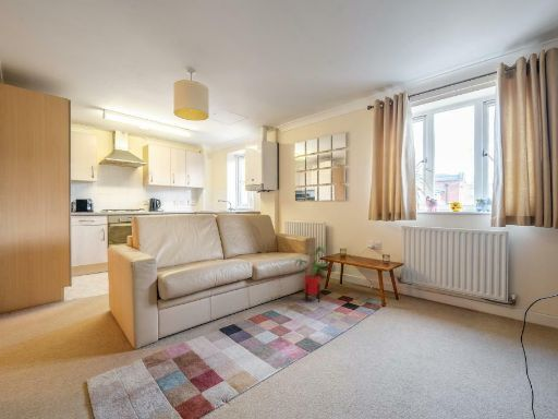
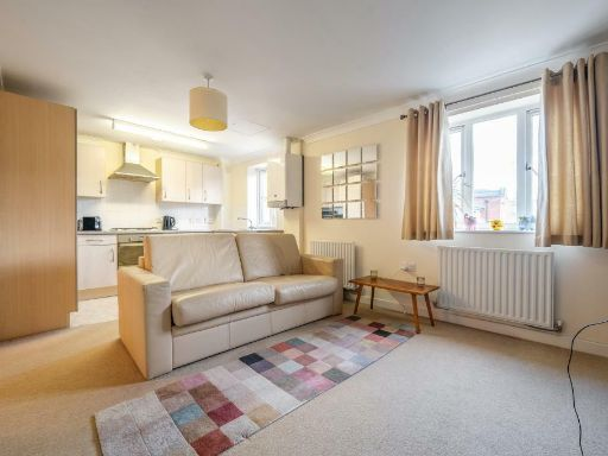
- house plant (314, 273)
